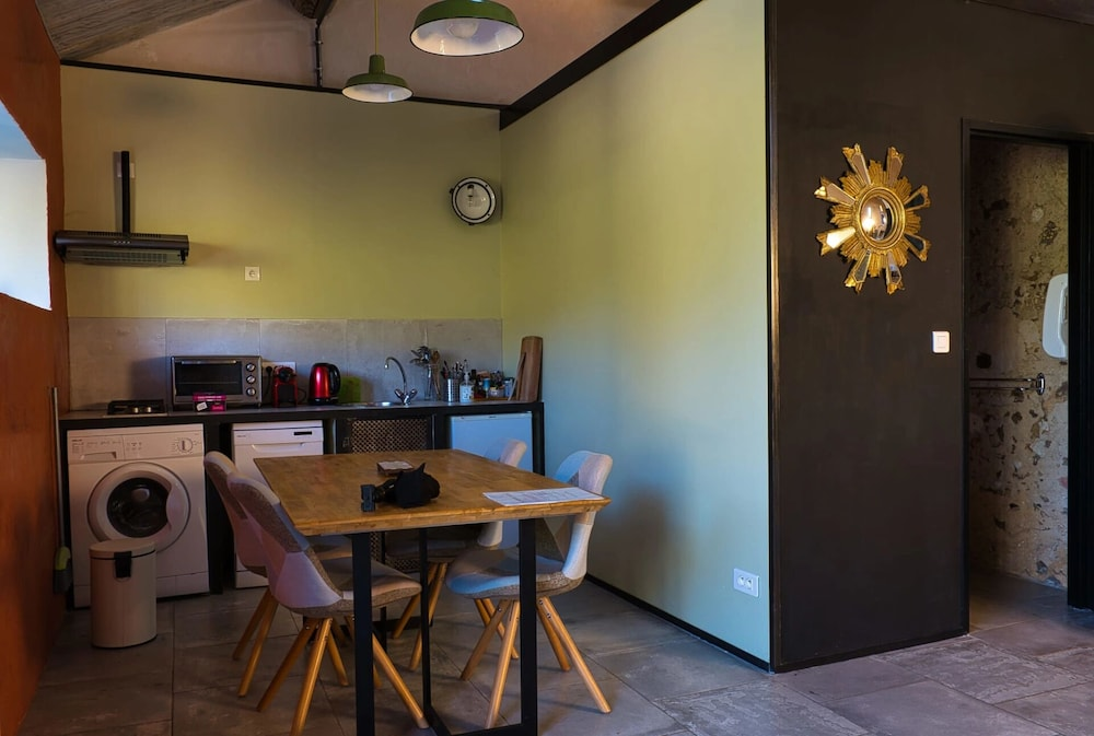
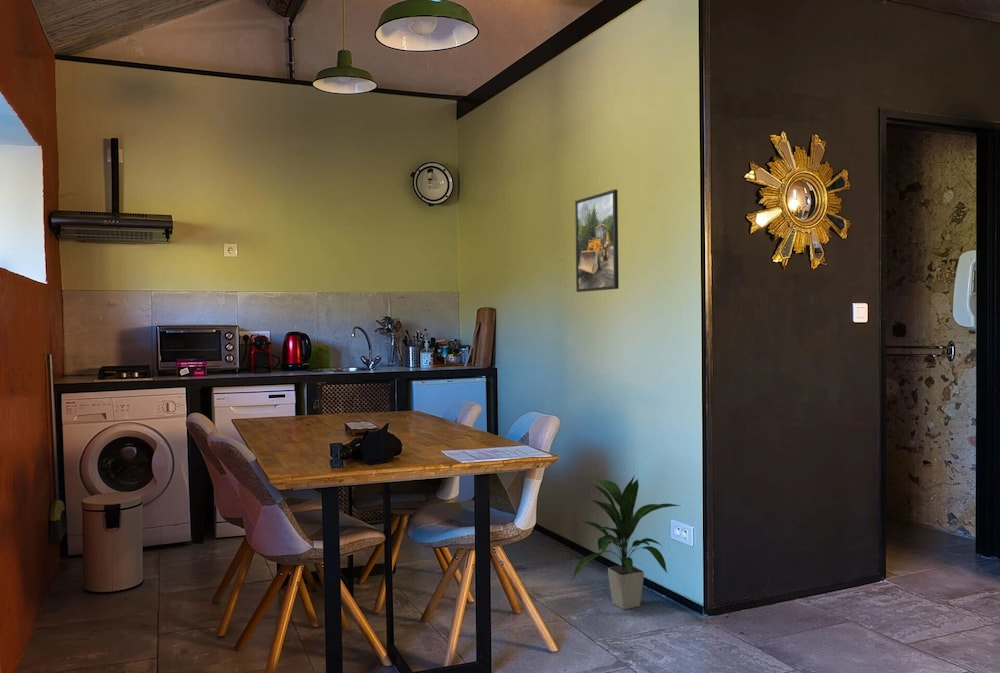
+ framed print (596, 243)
+ indoor plant (620, 538)
